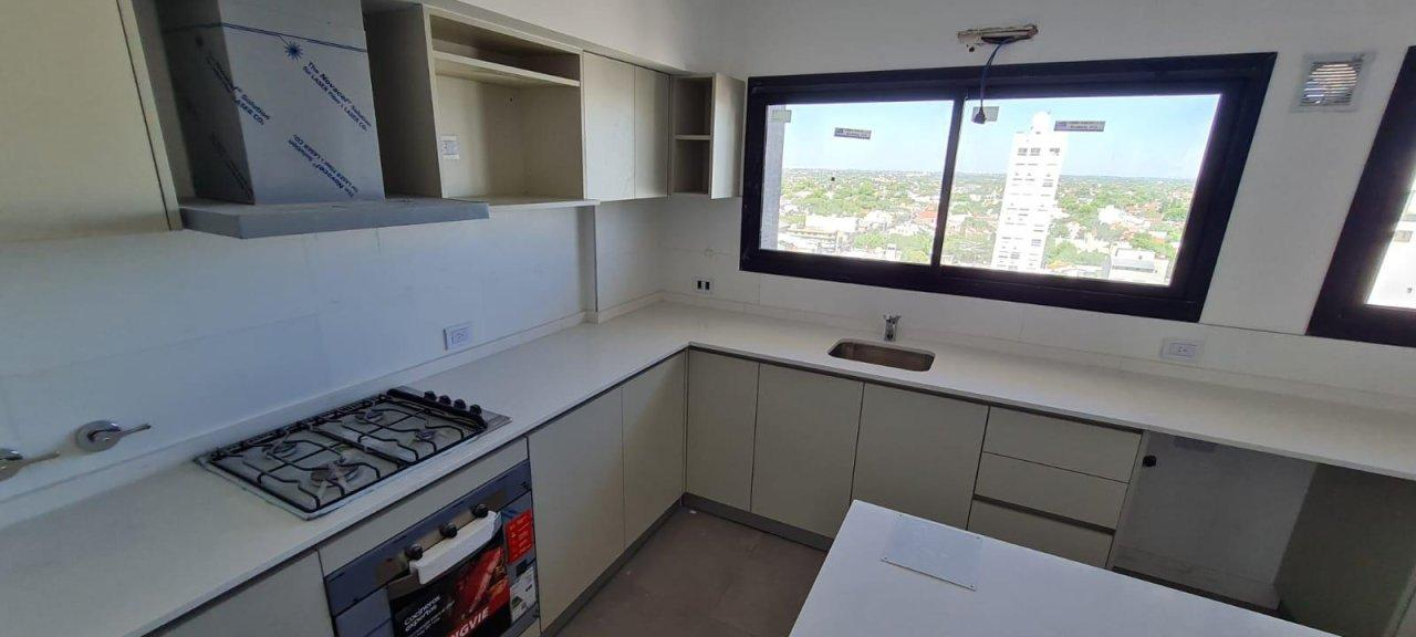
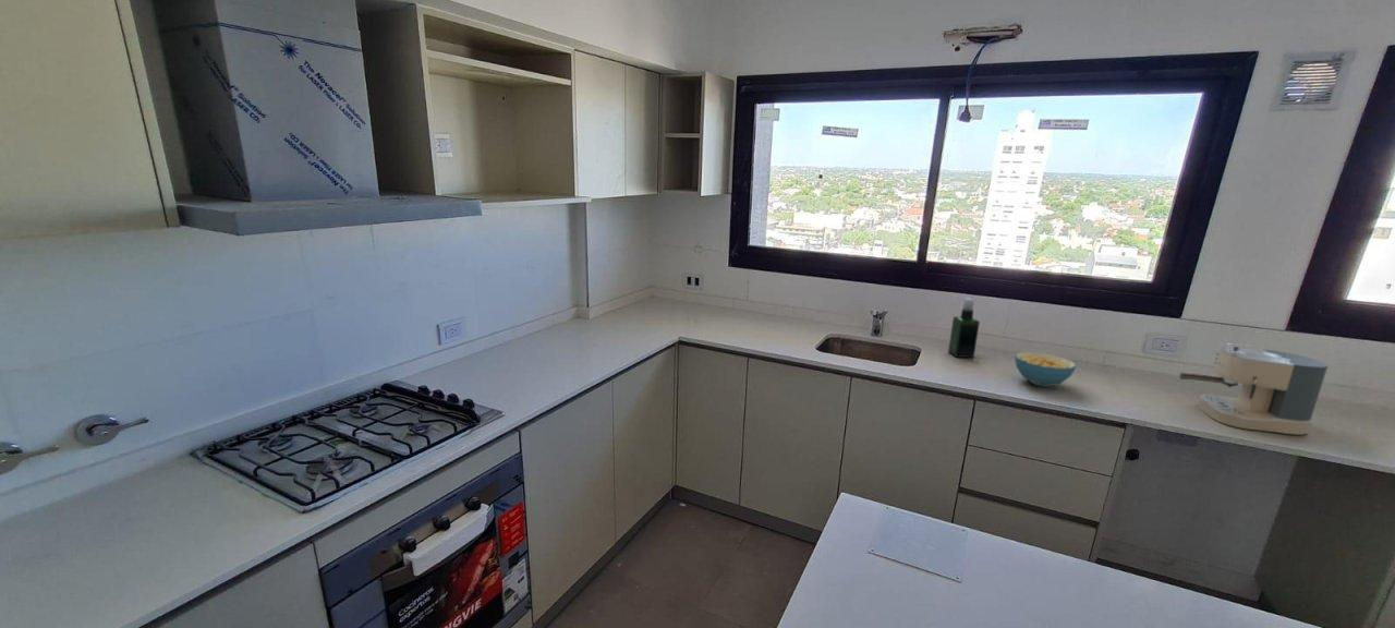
+ spray bottle (965, 327)
+ coffee maker (1246, 383)
+ cereal bowl (1042, 372)
